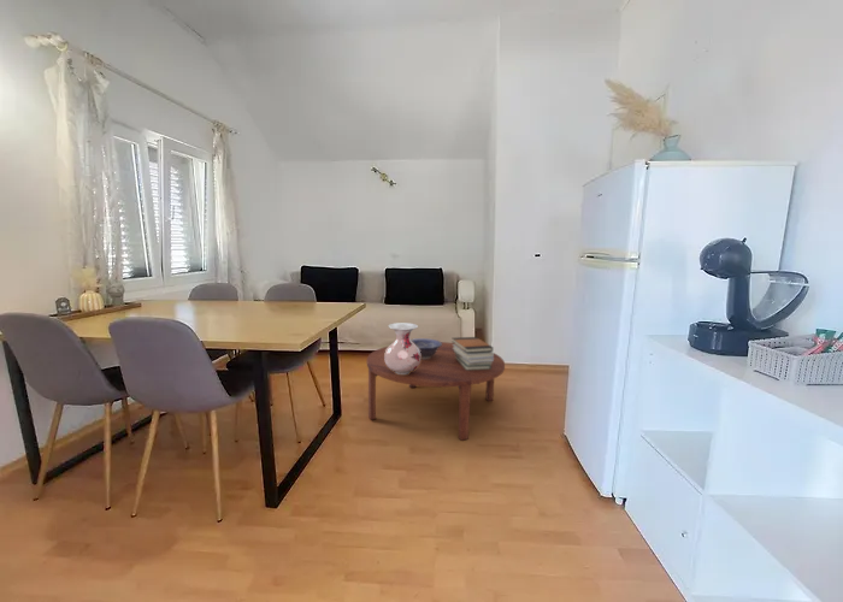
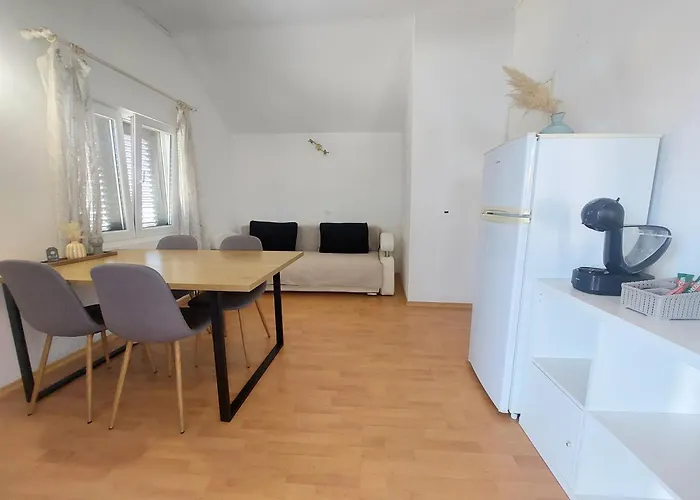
- book stack (471, 352)
- coffee table (435, 383)
- decorative bowl (423, 349)
- vase (402, 348)
